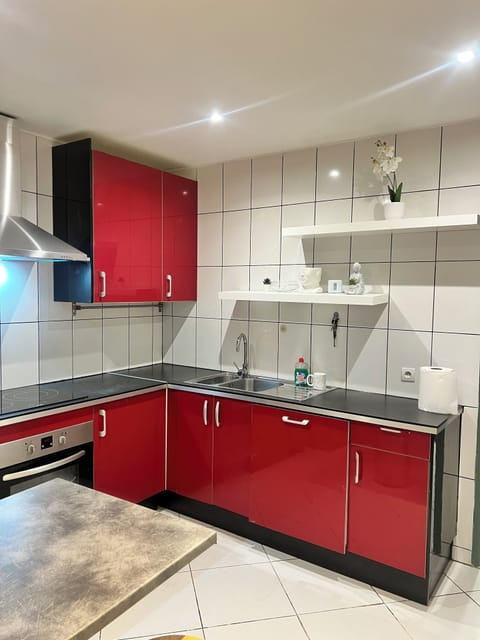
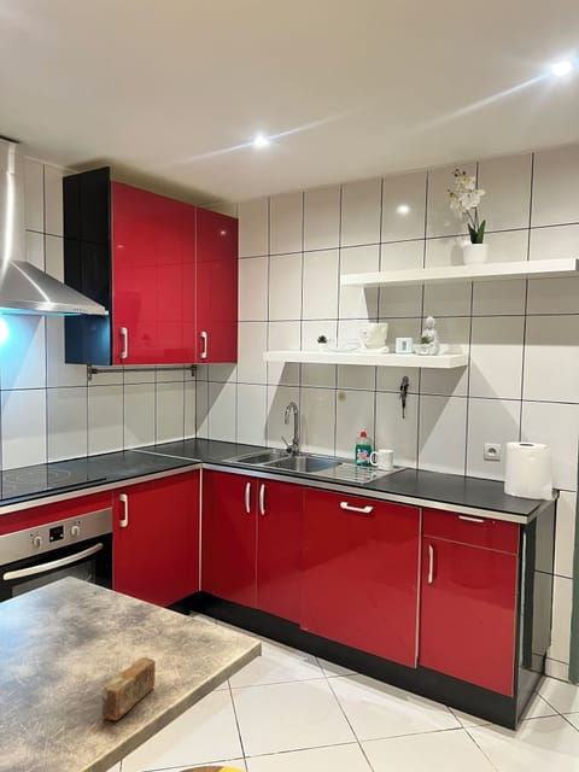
+ soap bar (129, 686)
